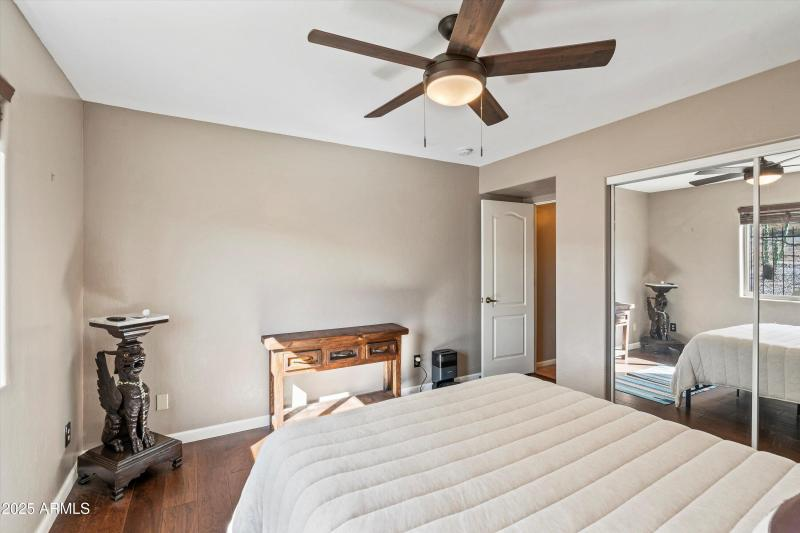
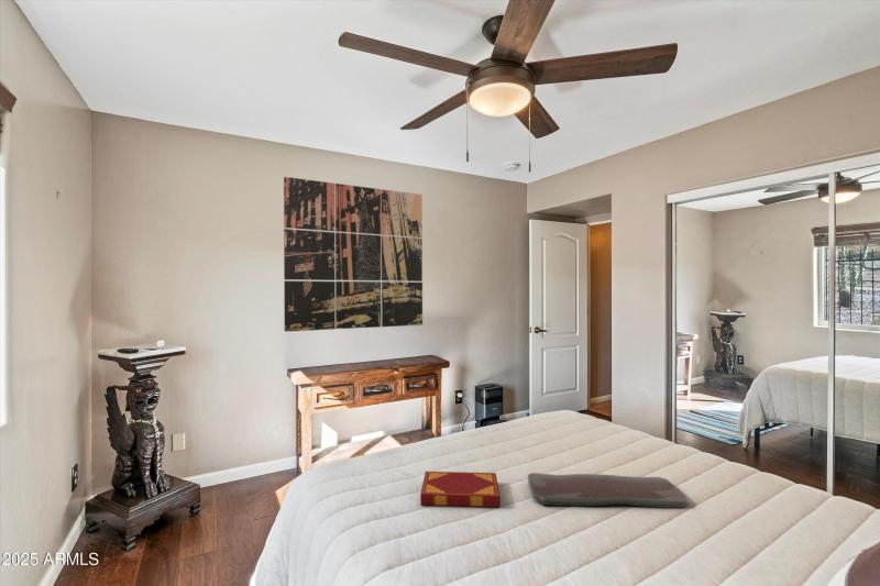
+ serving tray (603, 488)
+ wall art (359, 257)
+ hardback book (460, 488)
